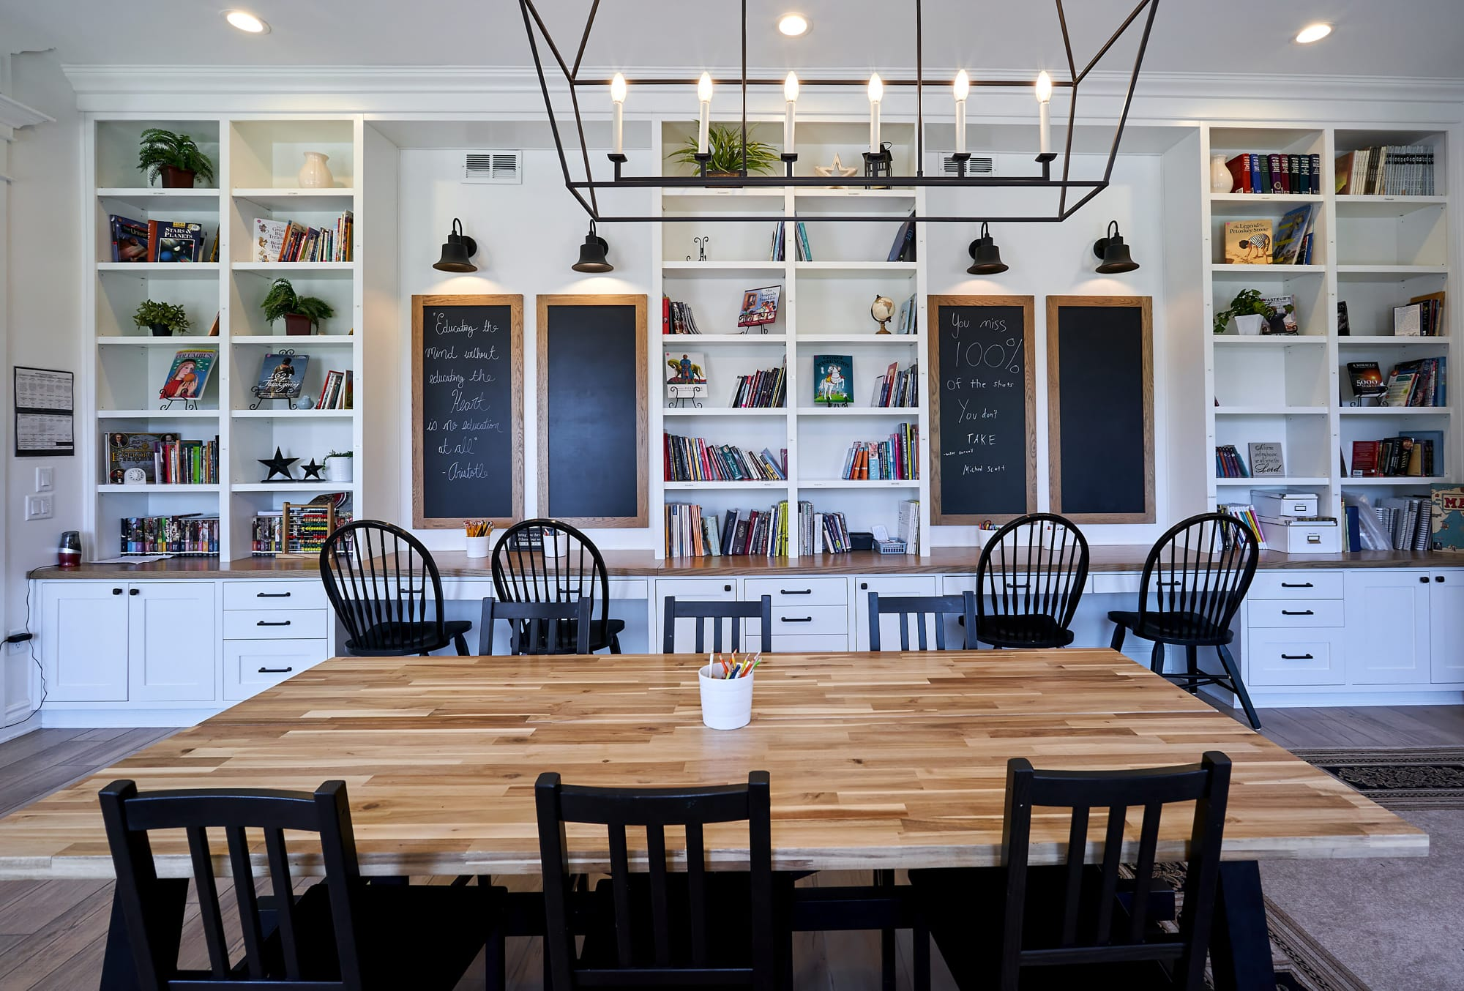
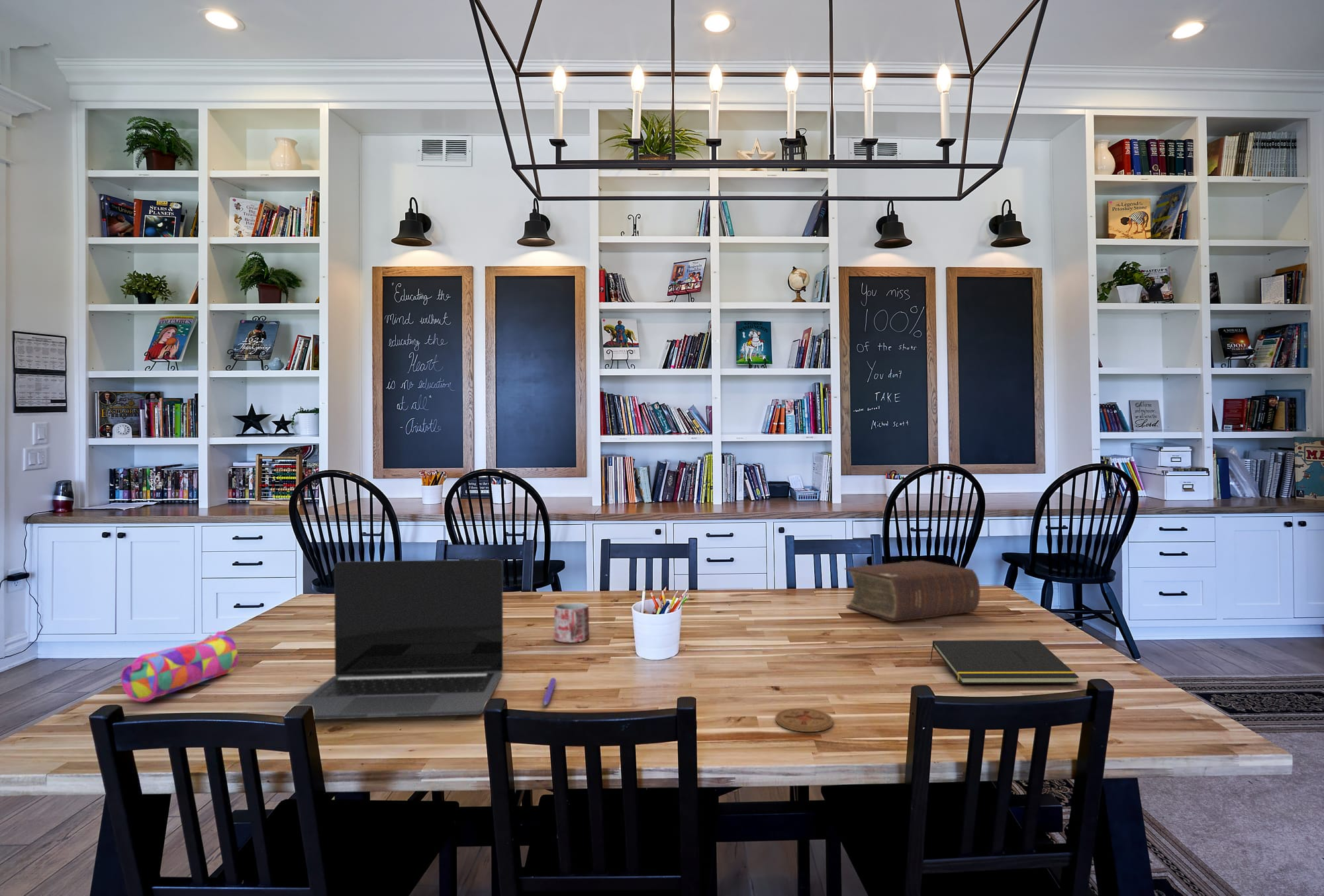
+ bible (910, 589)
+ pencil case (183, 664)
+ mug (570, 623)
+ pen (549, 691)
+ coaster (804, 719)
+ notepad (1002, 660)
+ laptop (402, 633)
